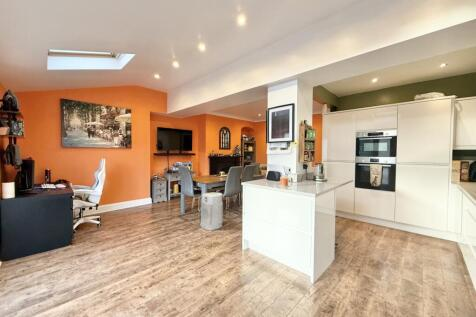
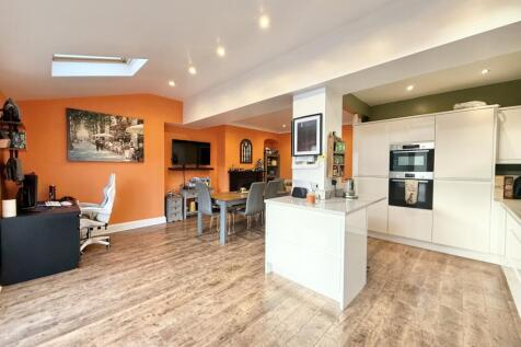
- air purifier (212, 210)
